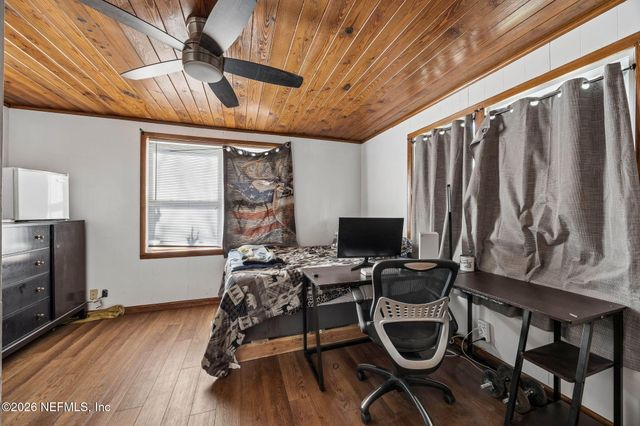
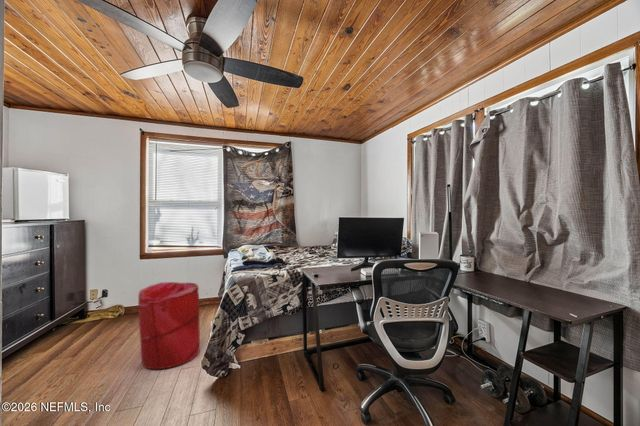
+ laundry hamper (170, 321)
